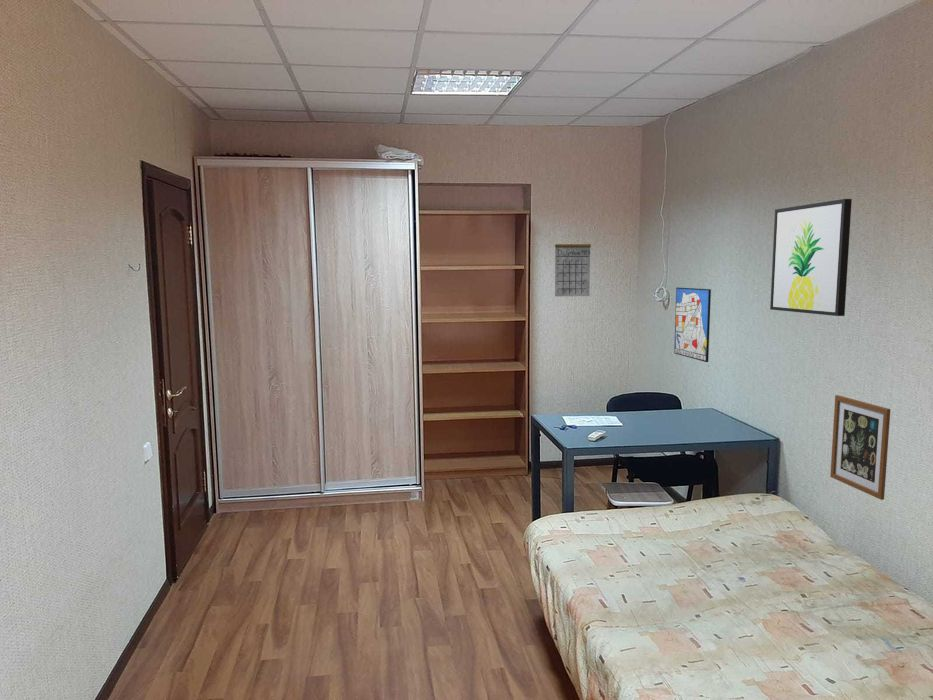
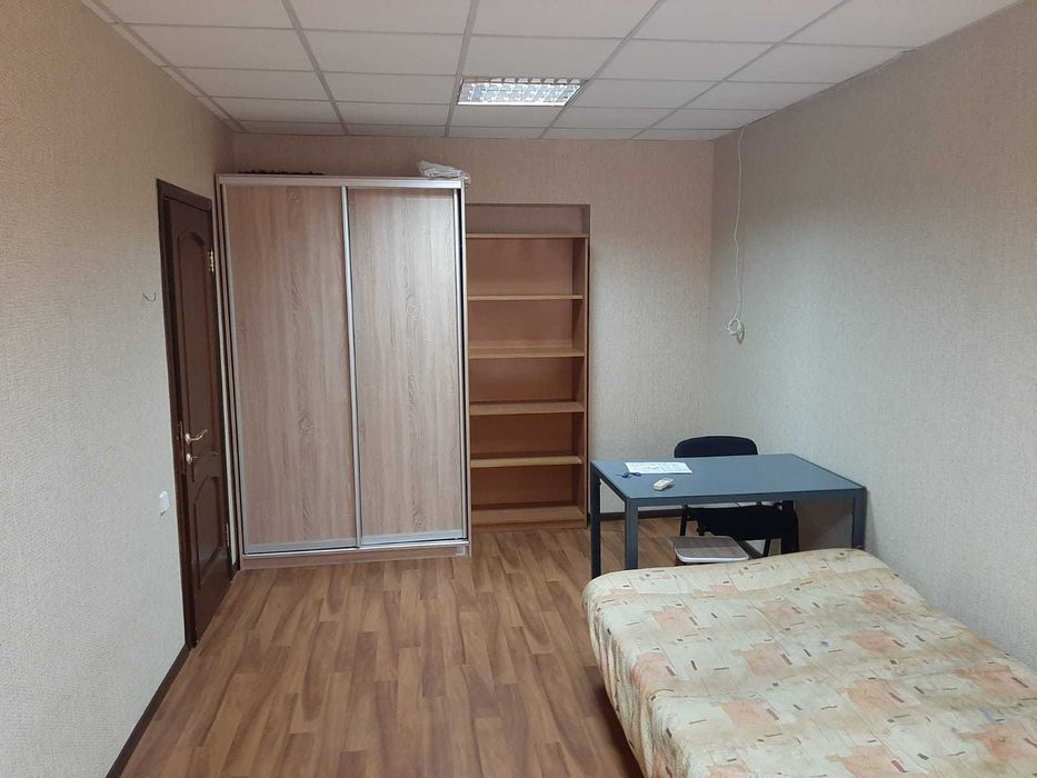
- wall art (807, 259)
- calendar (572, 264)
- wall art (858, 445)
- wall art (691, 323)
